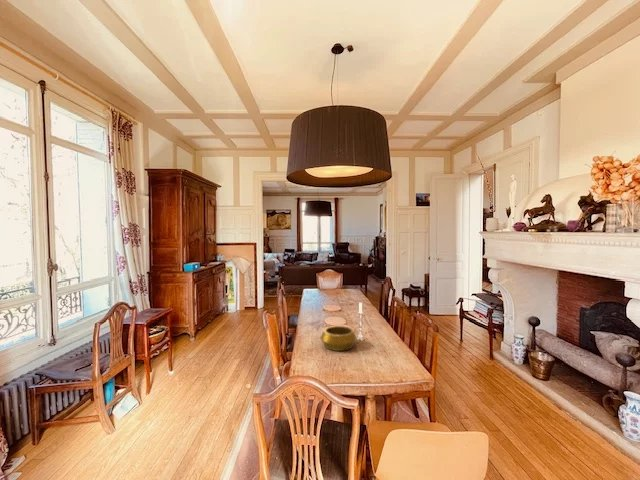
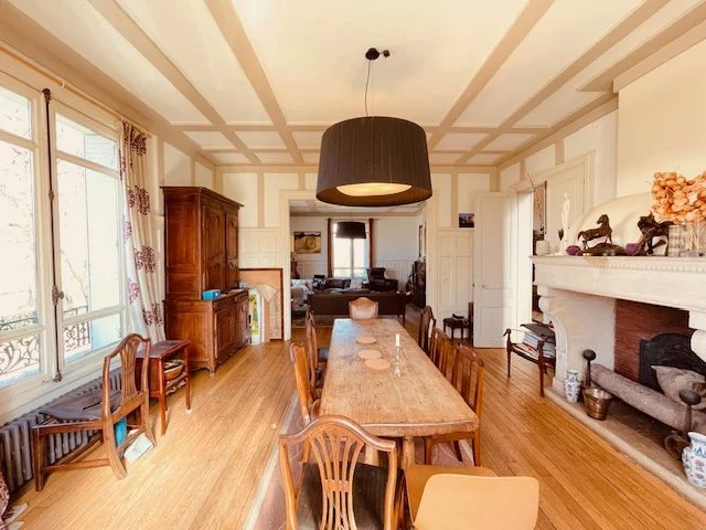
- decorative bowl (338, 337)
